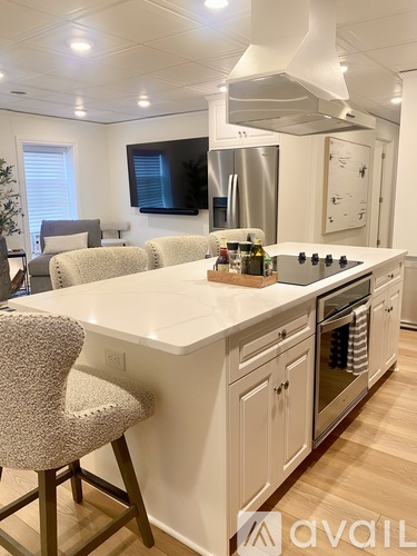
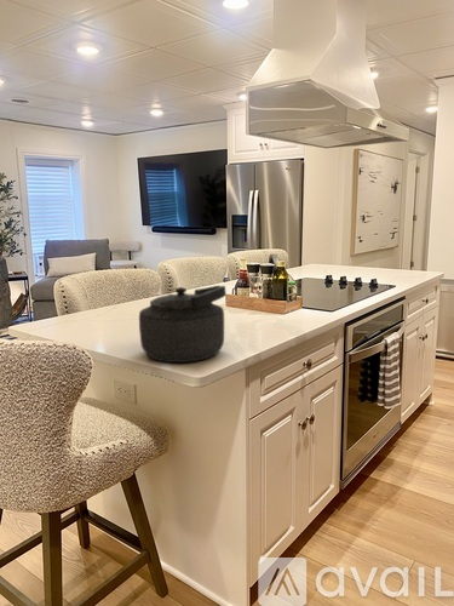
+ kettle (184, 319)
